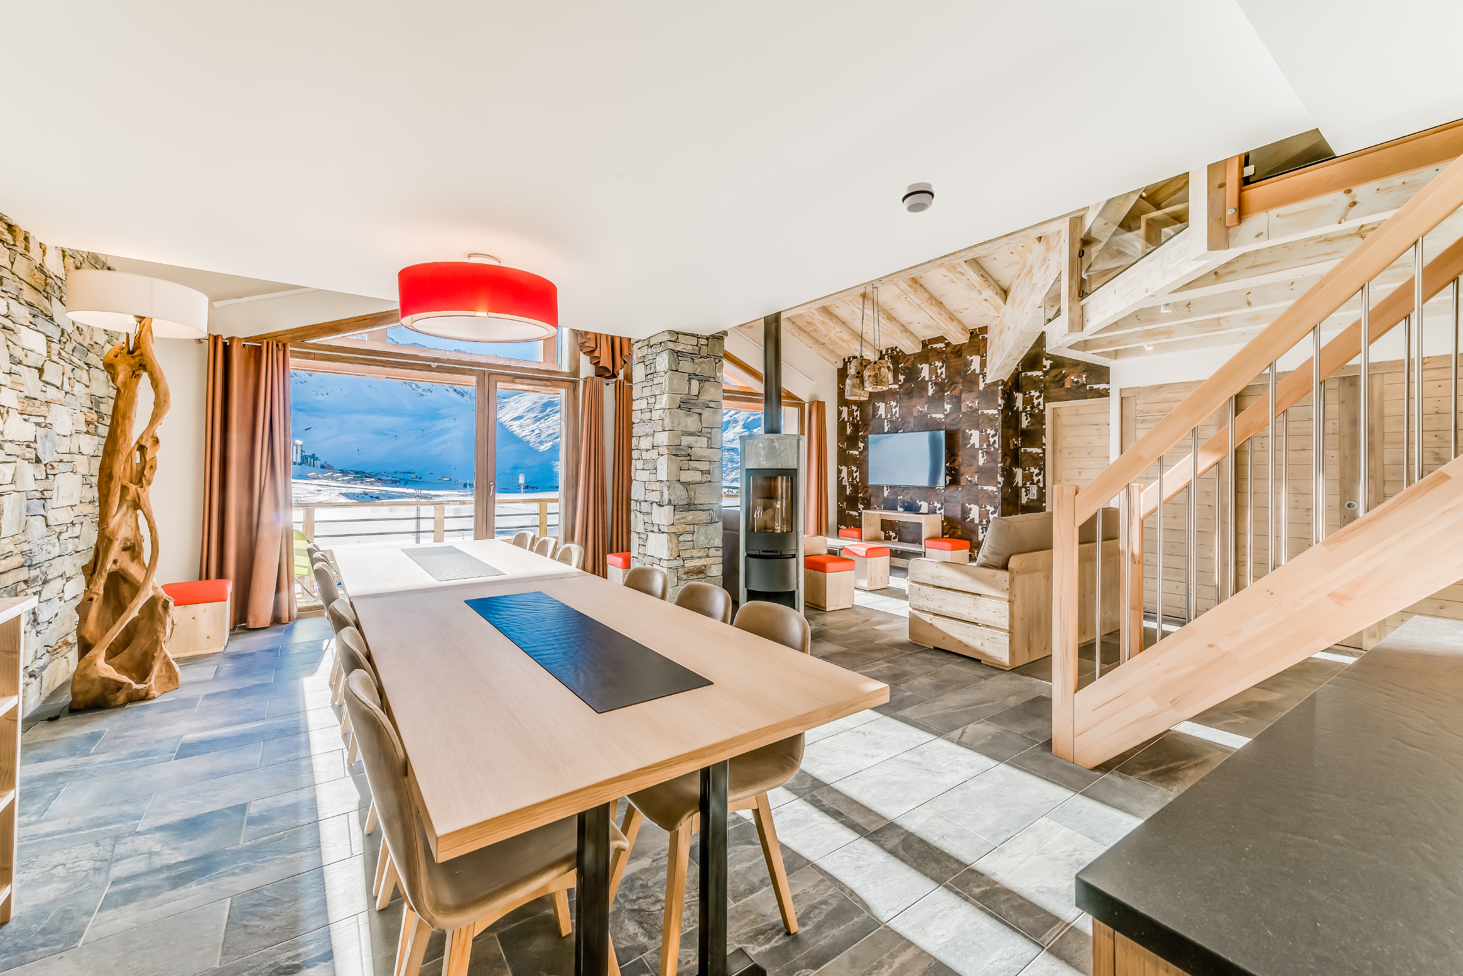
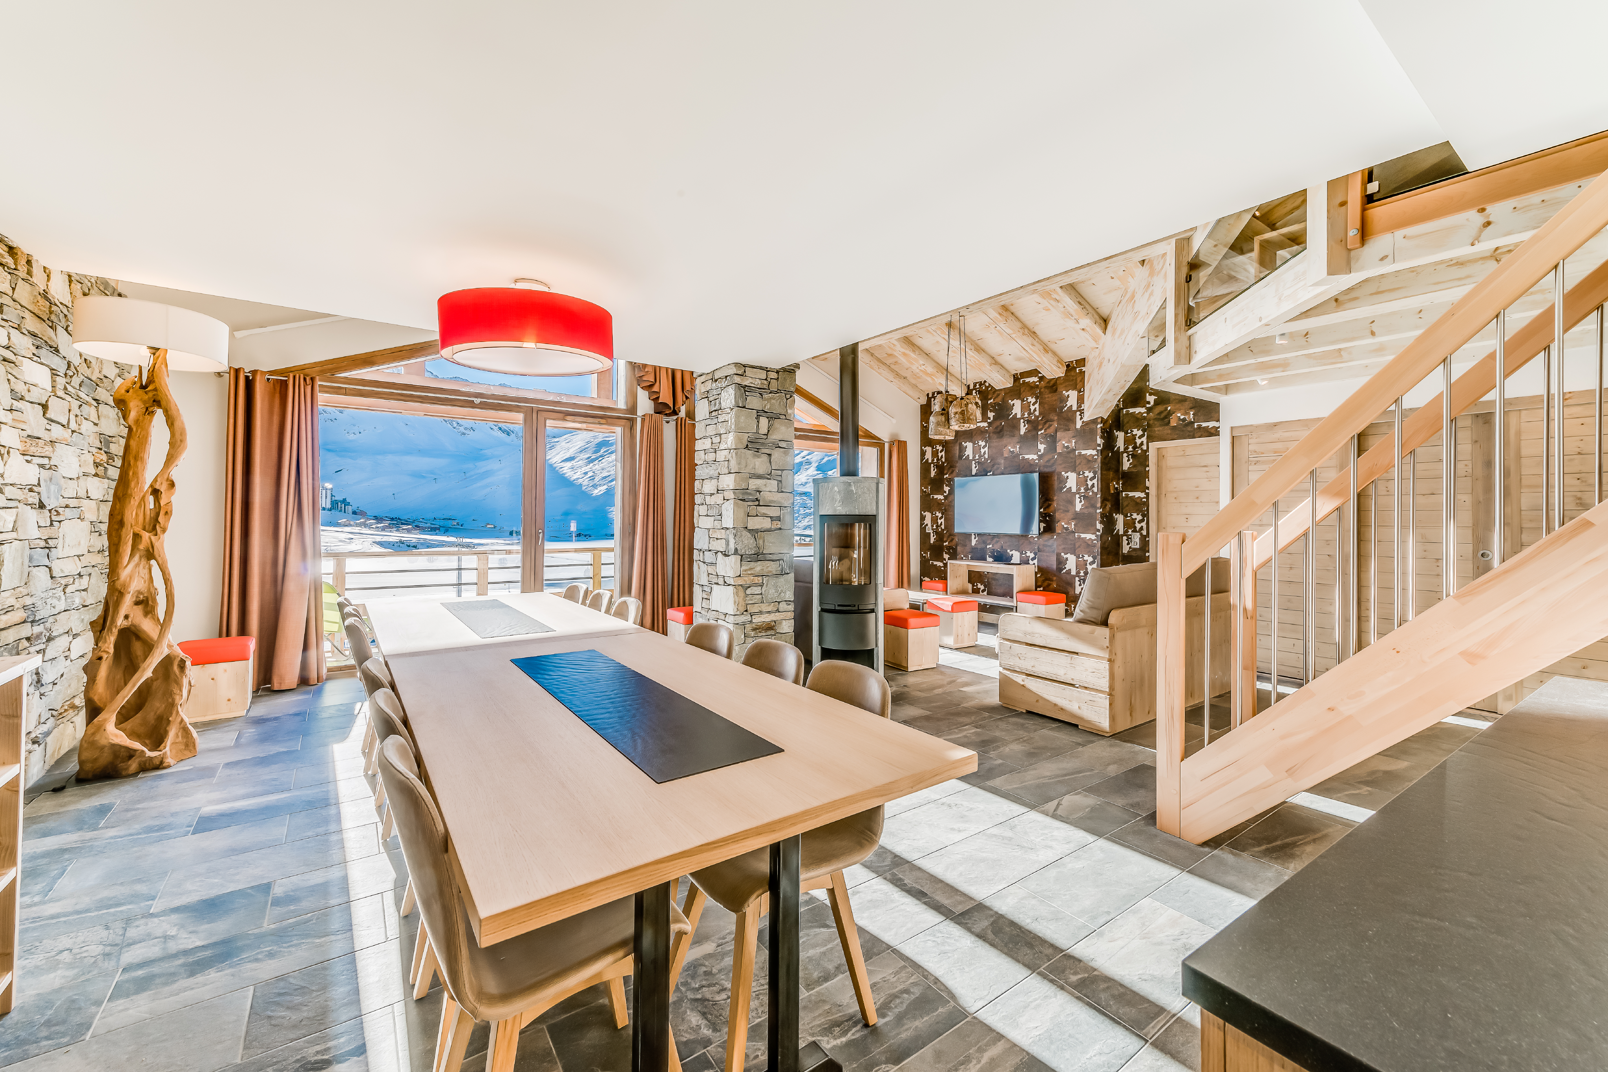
- smoke detector (917, 198)
